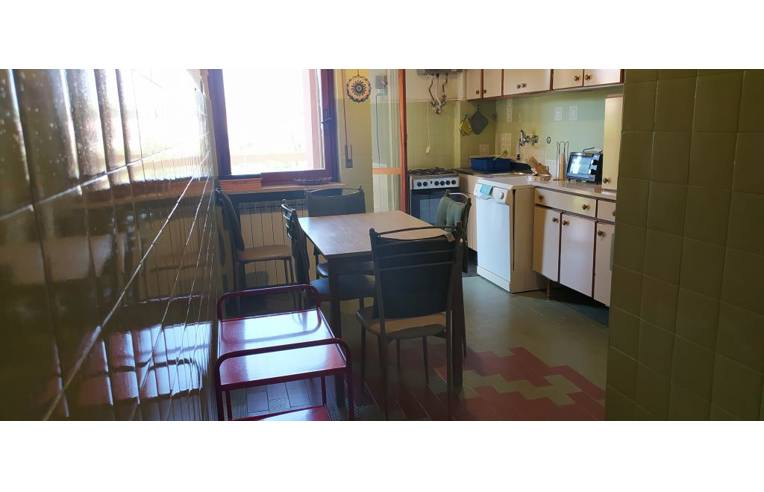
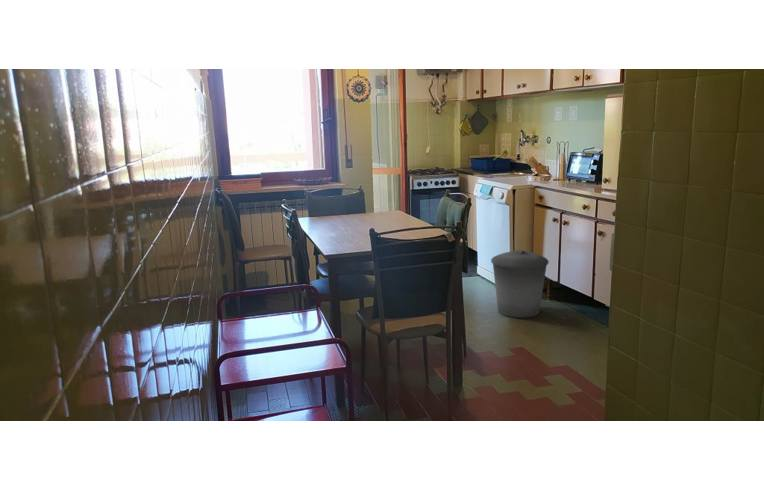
+ trash can (519, 281)
